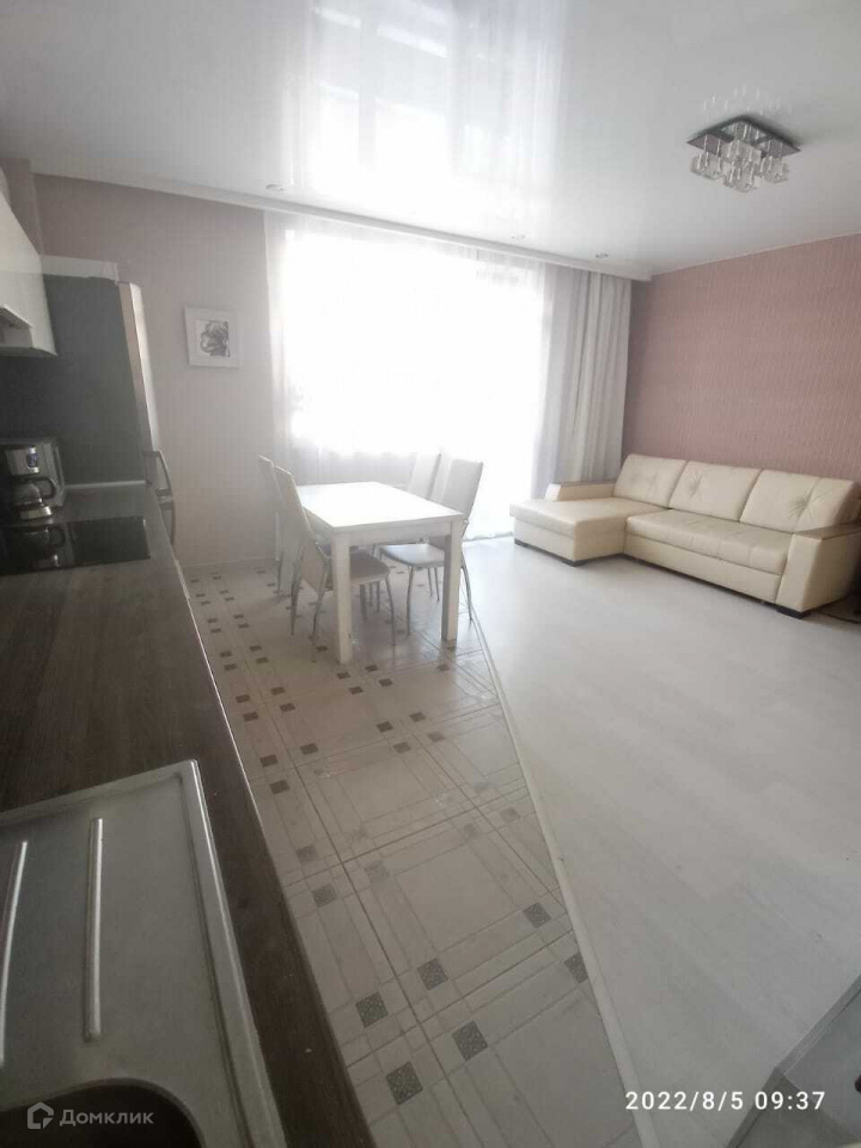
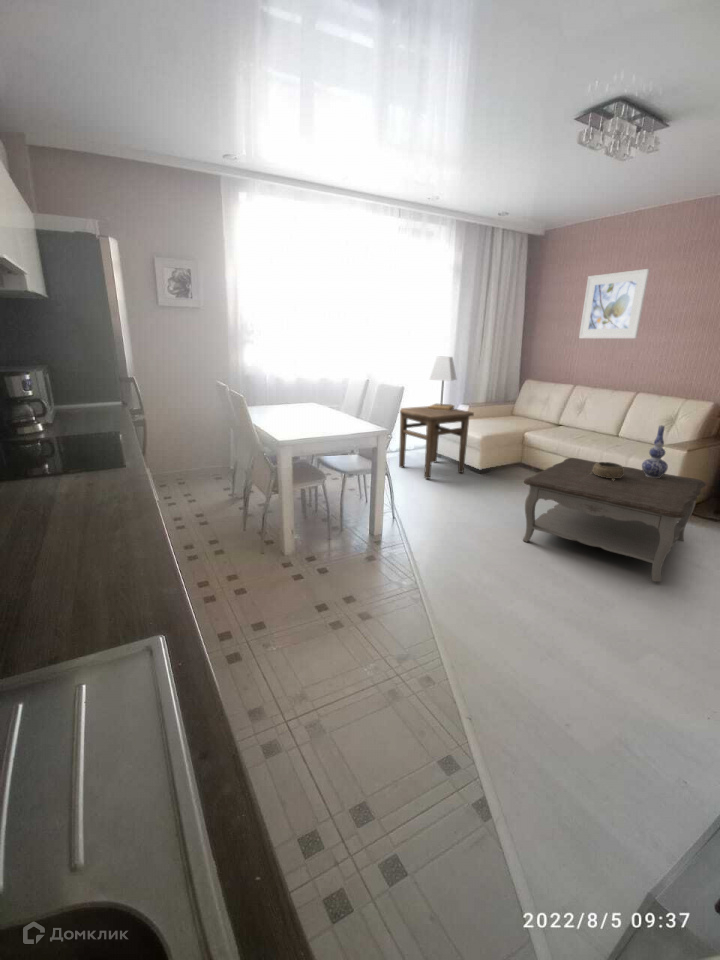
+ vase (657, 451)
+ coffee table (609, 510)
+ decorative bowl (609, 470)
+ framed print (611, 306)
+ side table (432, 440)
+ lamp (442, 382)
